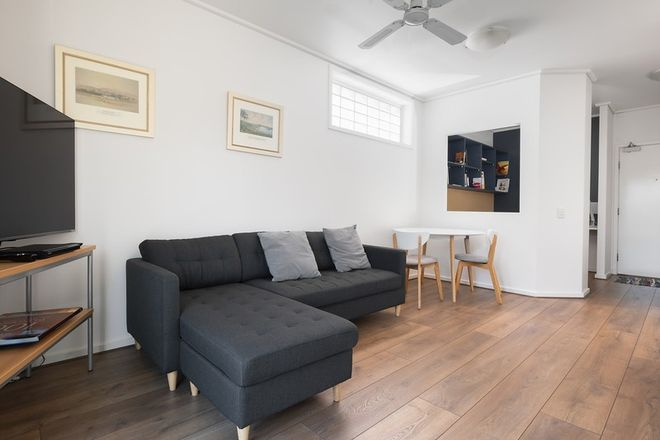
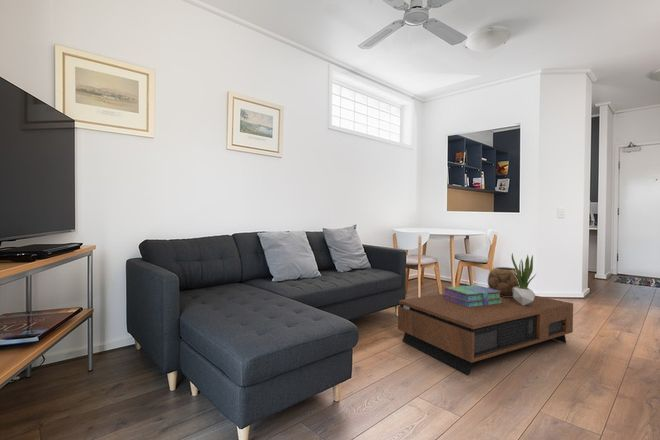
+ stack of books (471, 294)
+ potted plant (524, 278)
+ coffee table (483, 321)
+ decorative bowl (506, 281)
